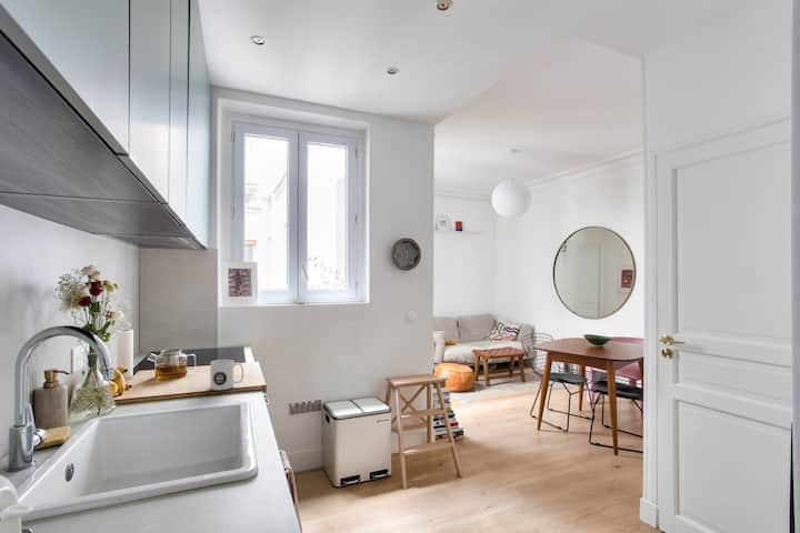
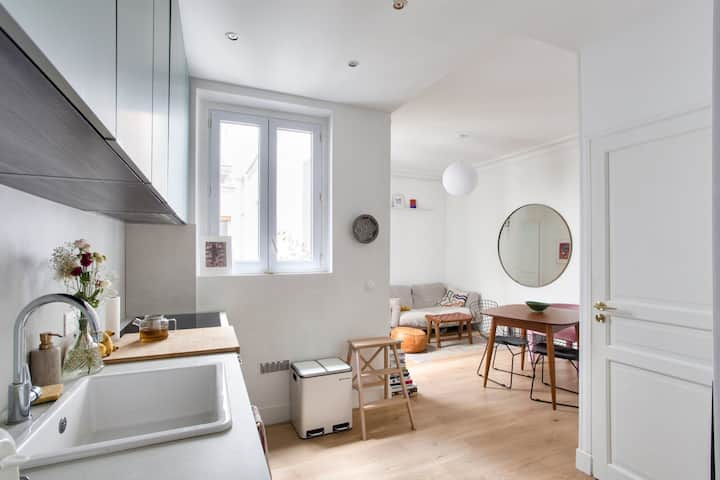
- mug (227, 373)
